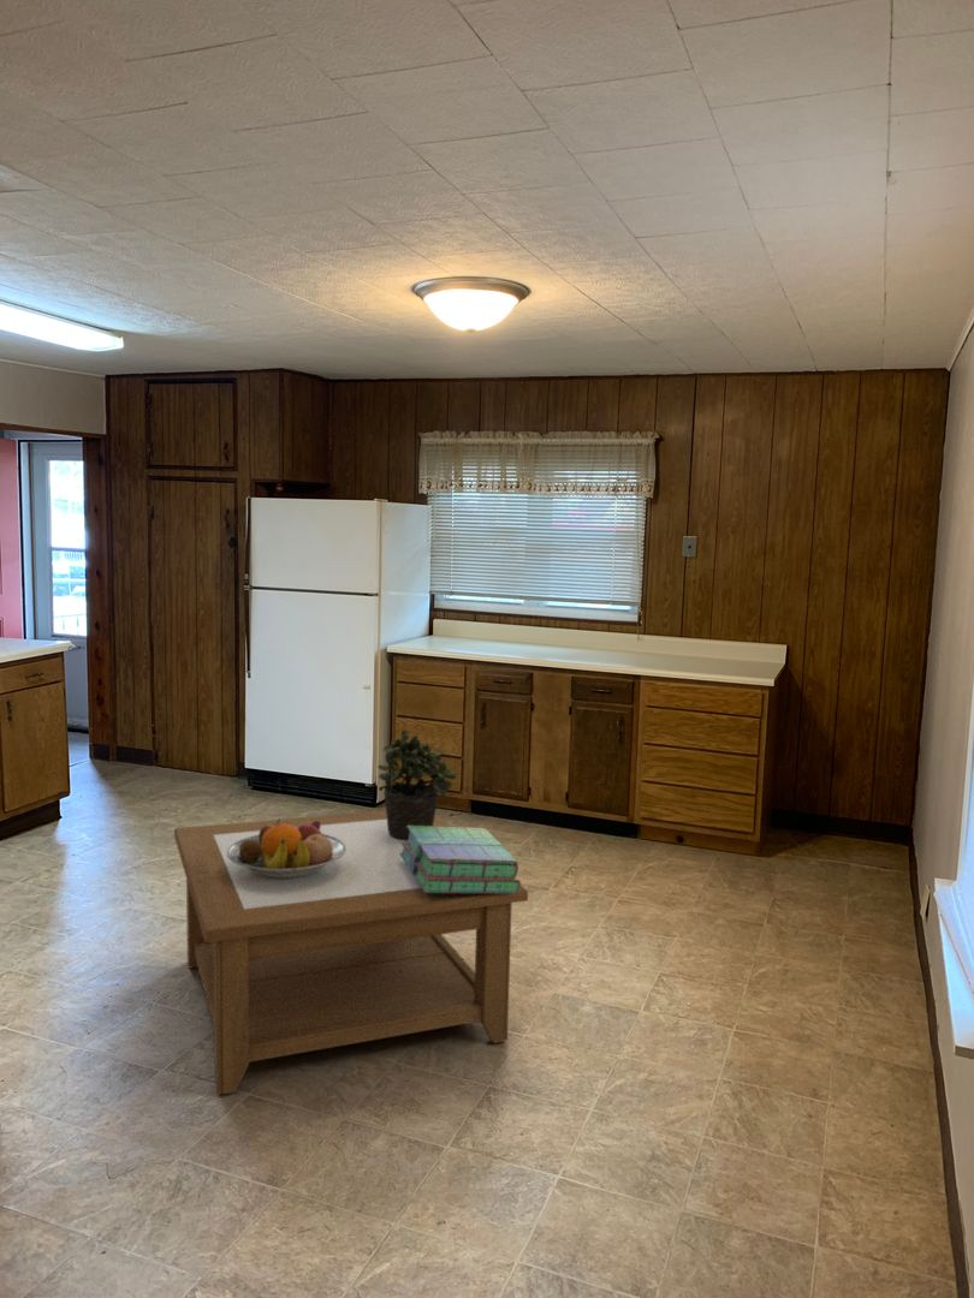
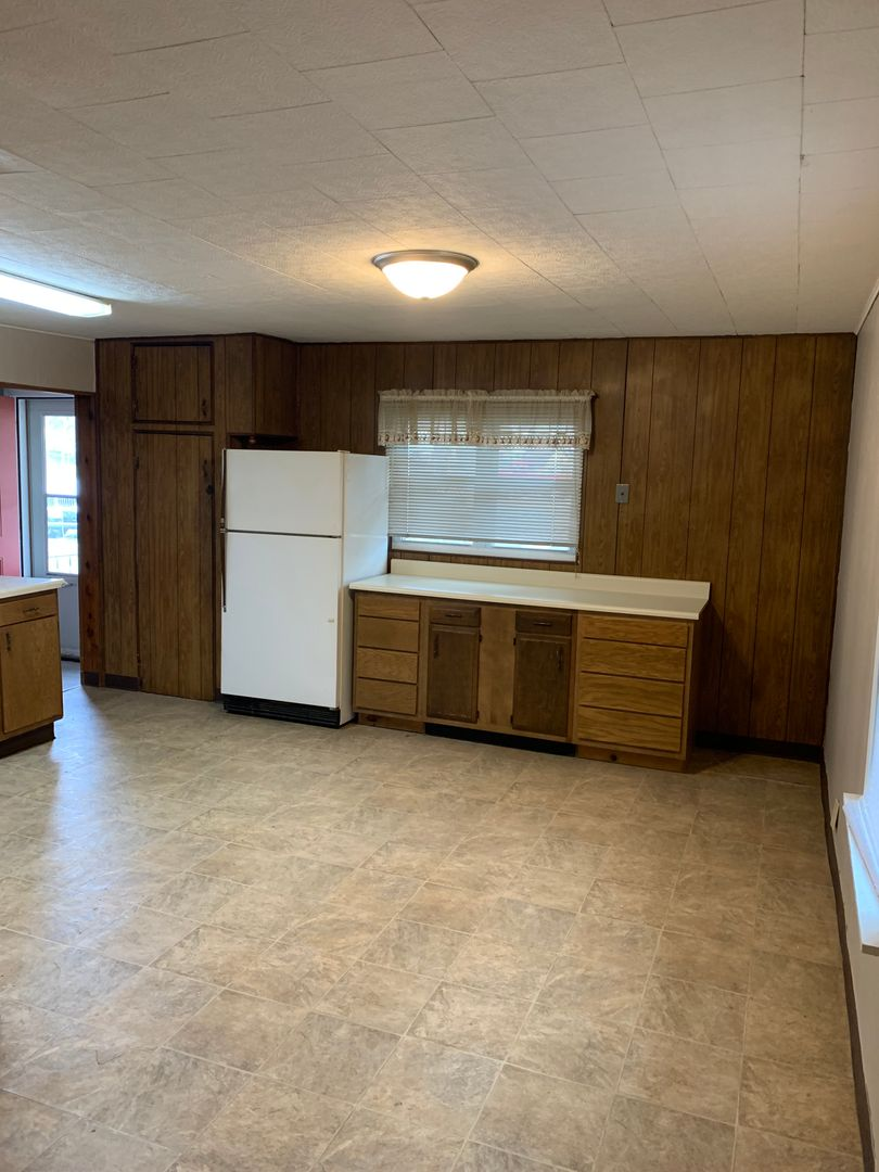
- stack of books (457, 861)
- potted plant (410, 781)
- coffee table (335, 928)
- fruit bowl (286, 844)
